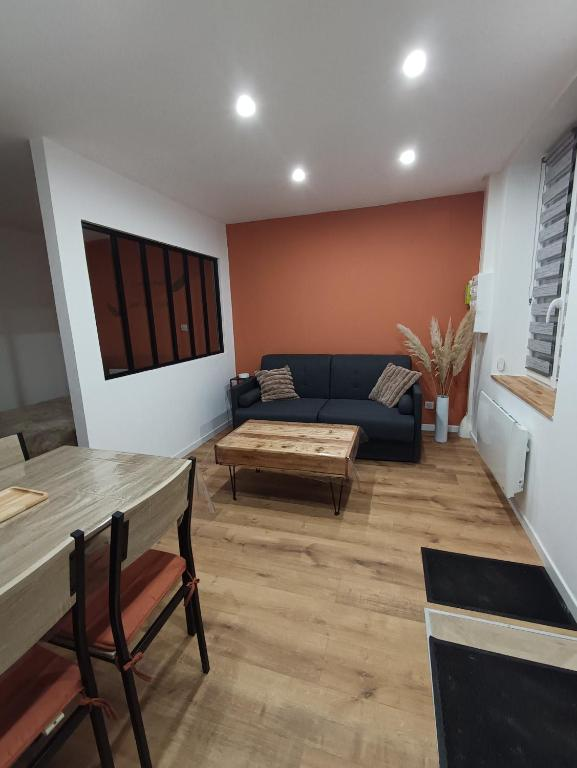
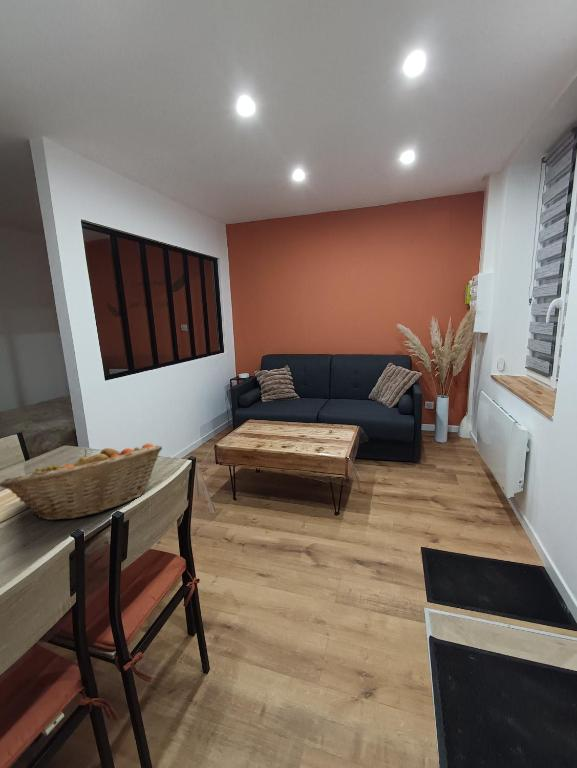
+ fruit basket (91, 473)
